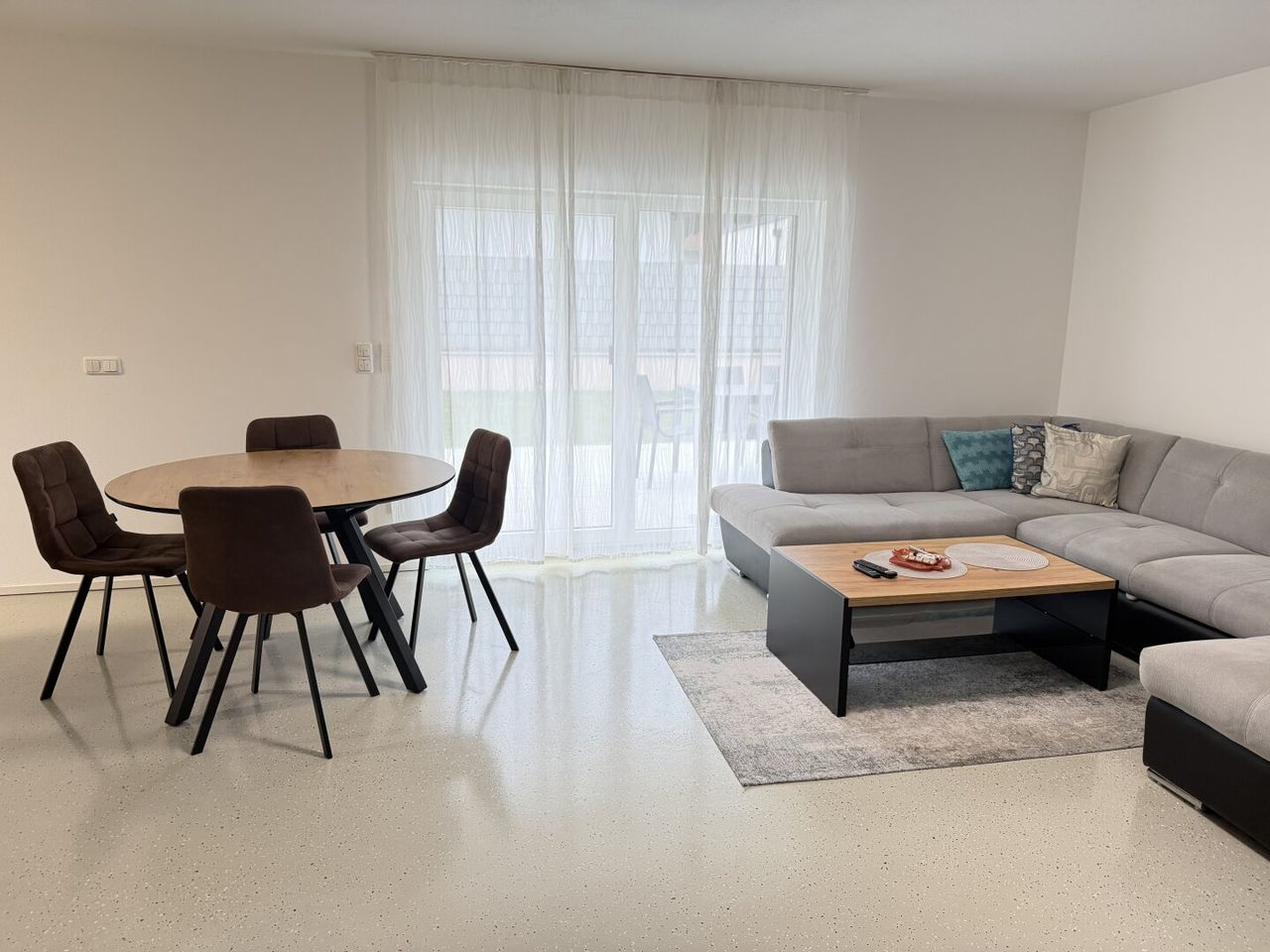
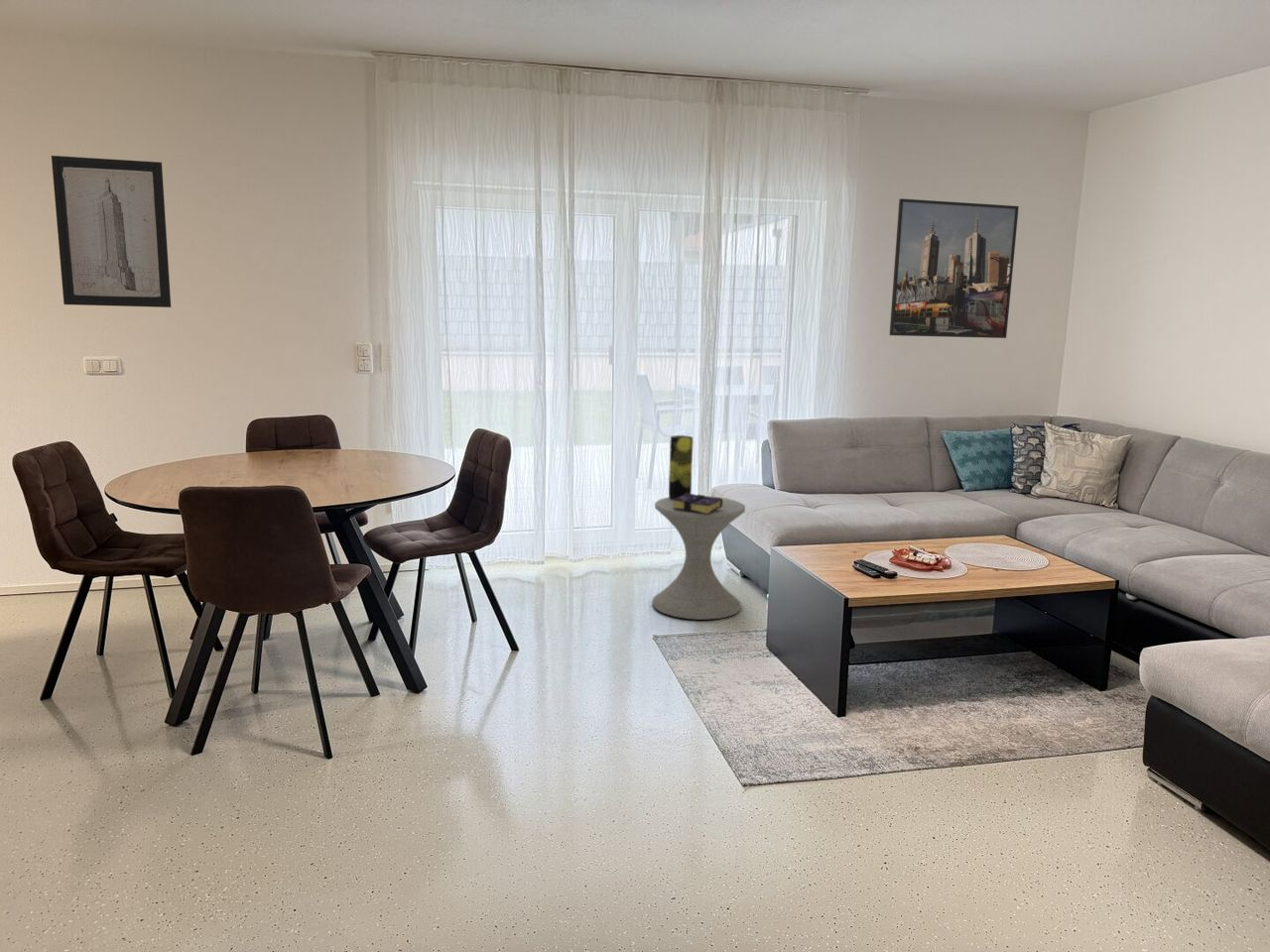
+ side table (698, 554)
+ wall art (112, 233)
+ book (698, 504)
+ vase (681, 467)
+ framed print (953, 270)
